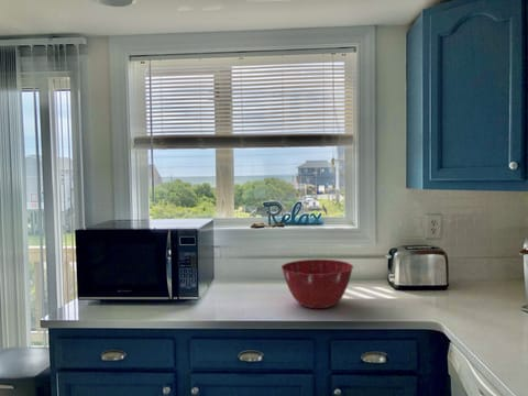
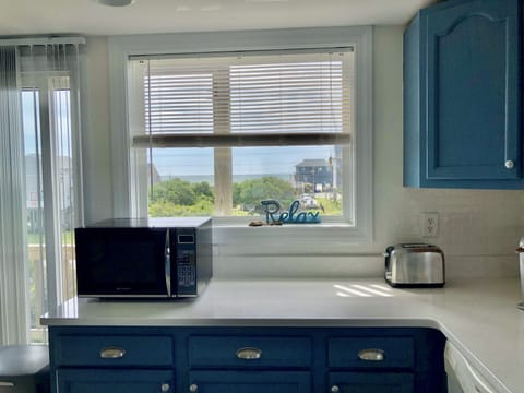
- mixing bowl (317, 284)
